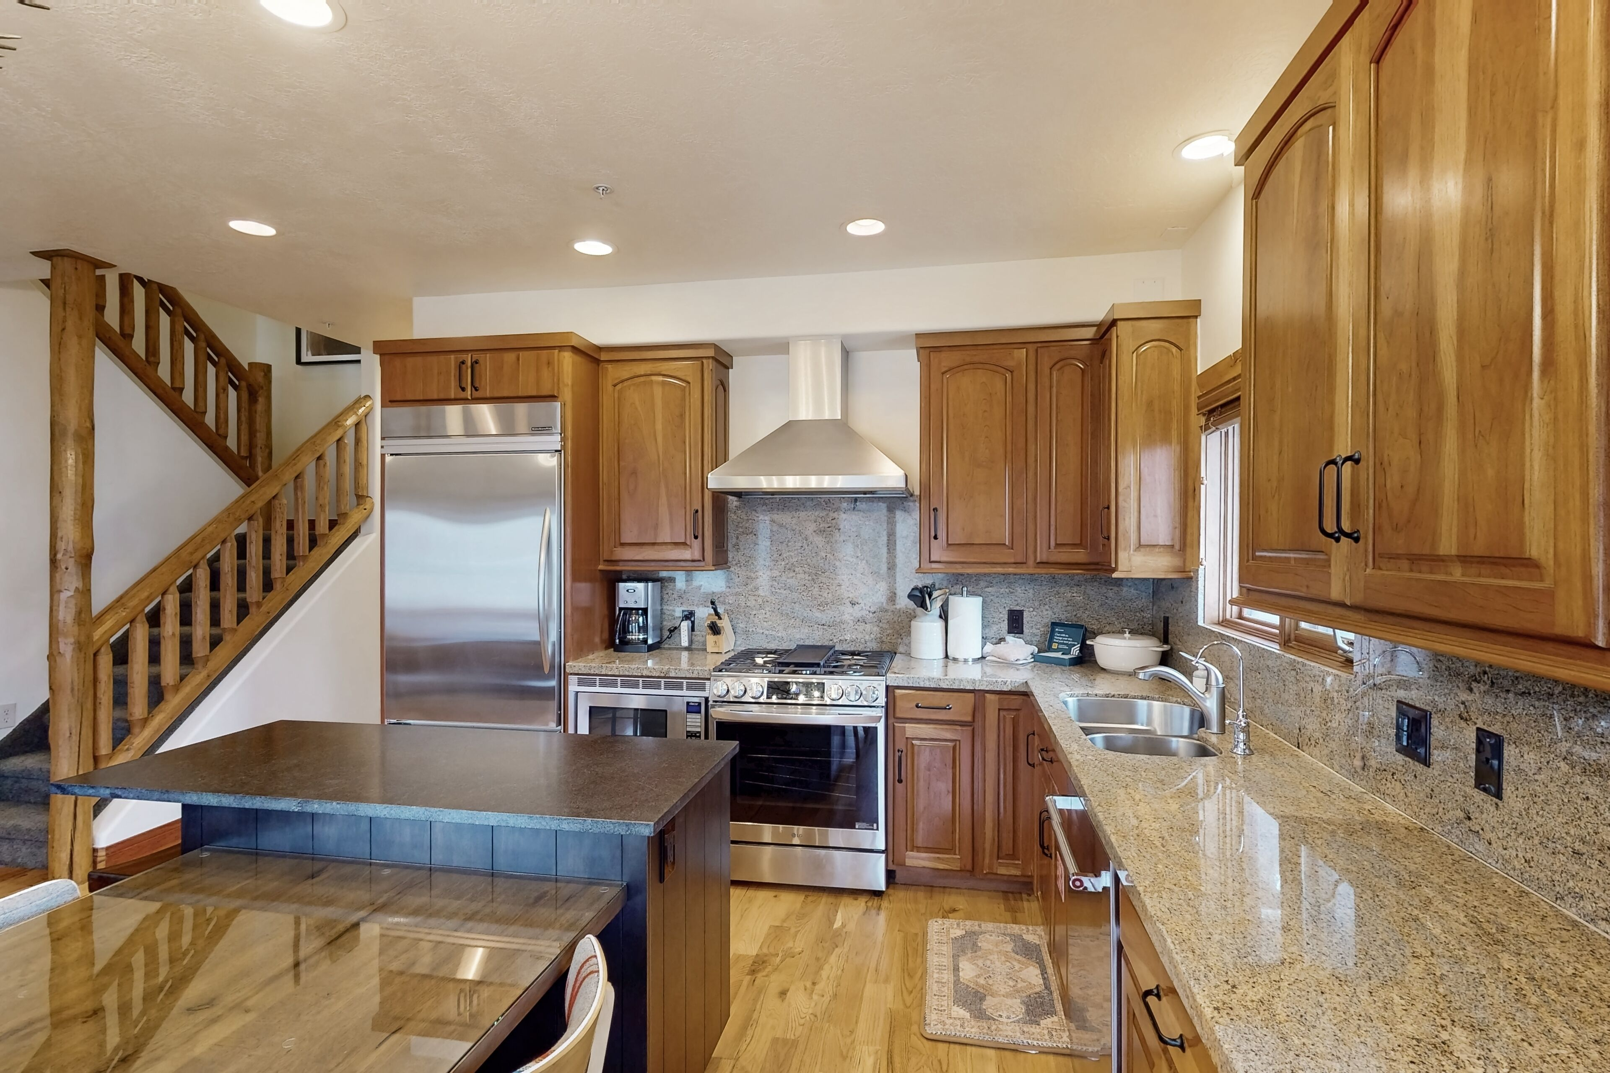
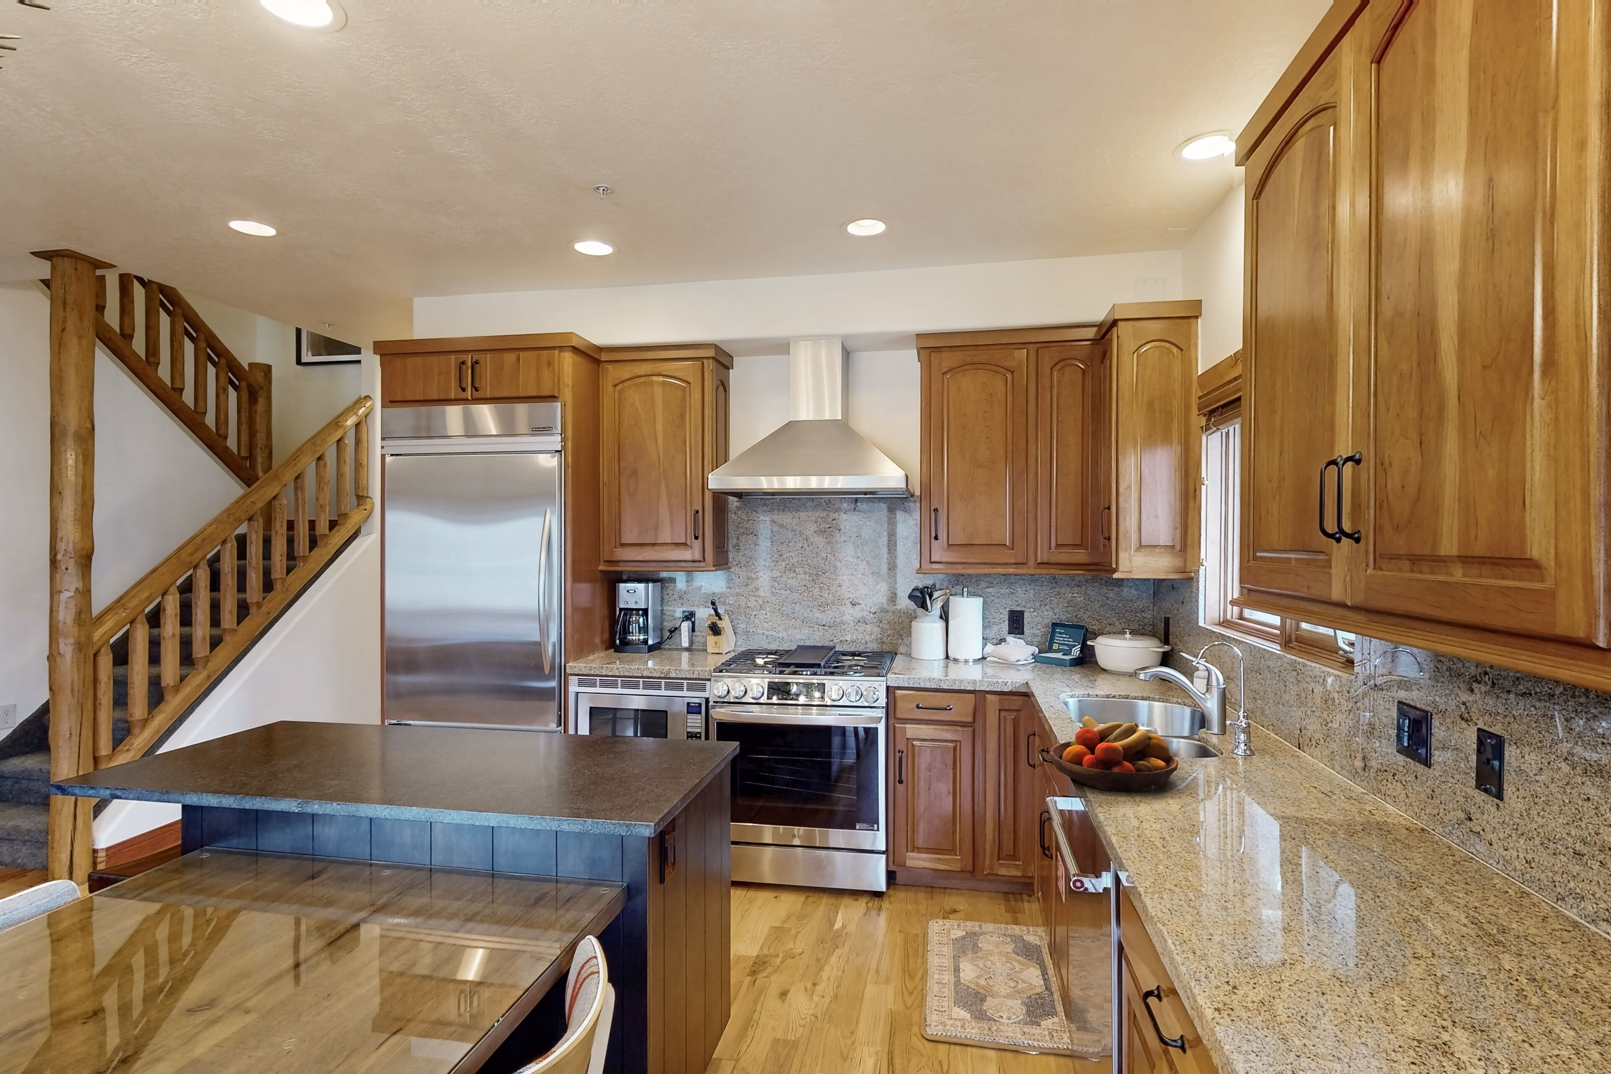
+ fruit bowl (1111, 749)
